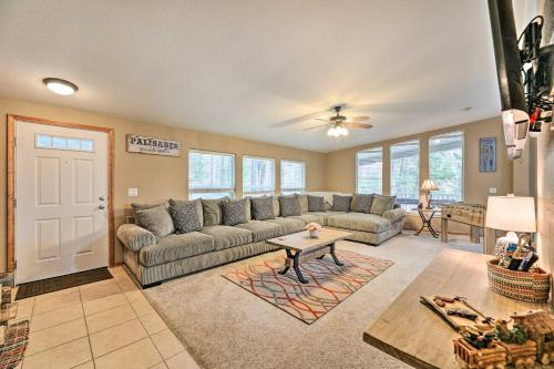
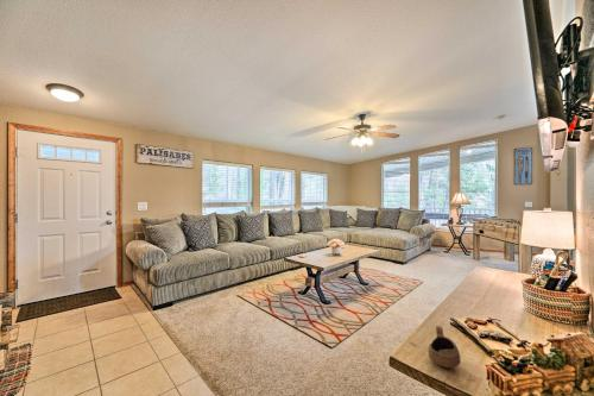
+ cup (444, 347)
